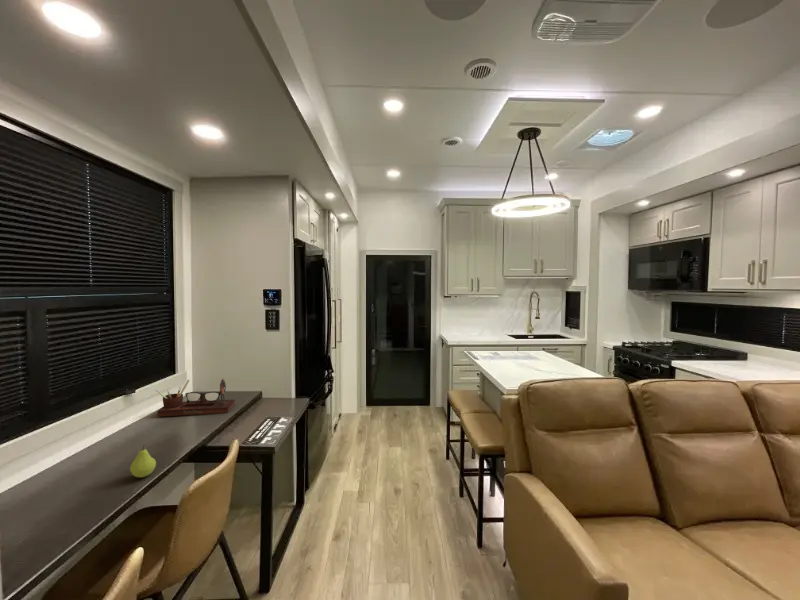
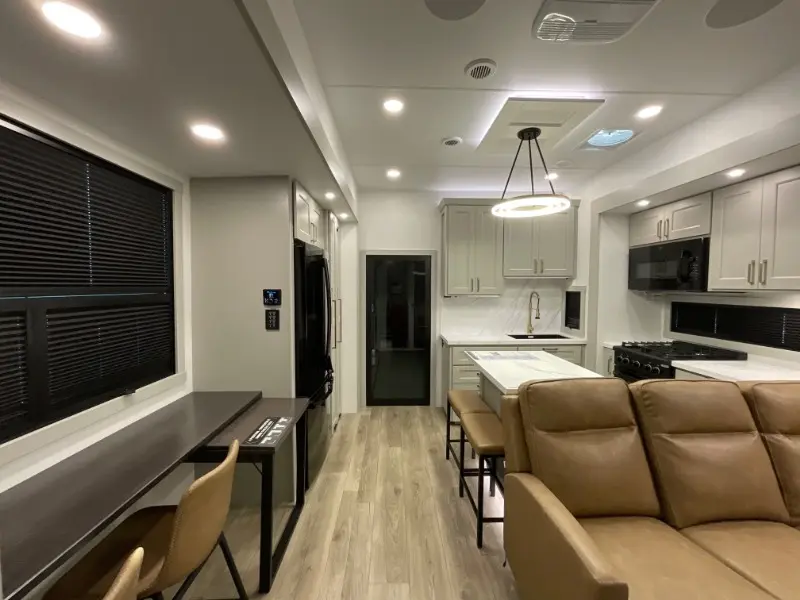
- fruit (143, 460)
- desk organizer (195, 395)
